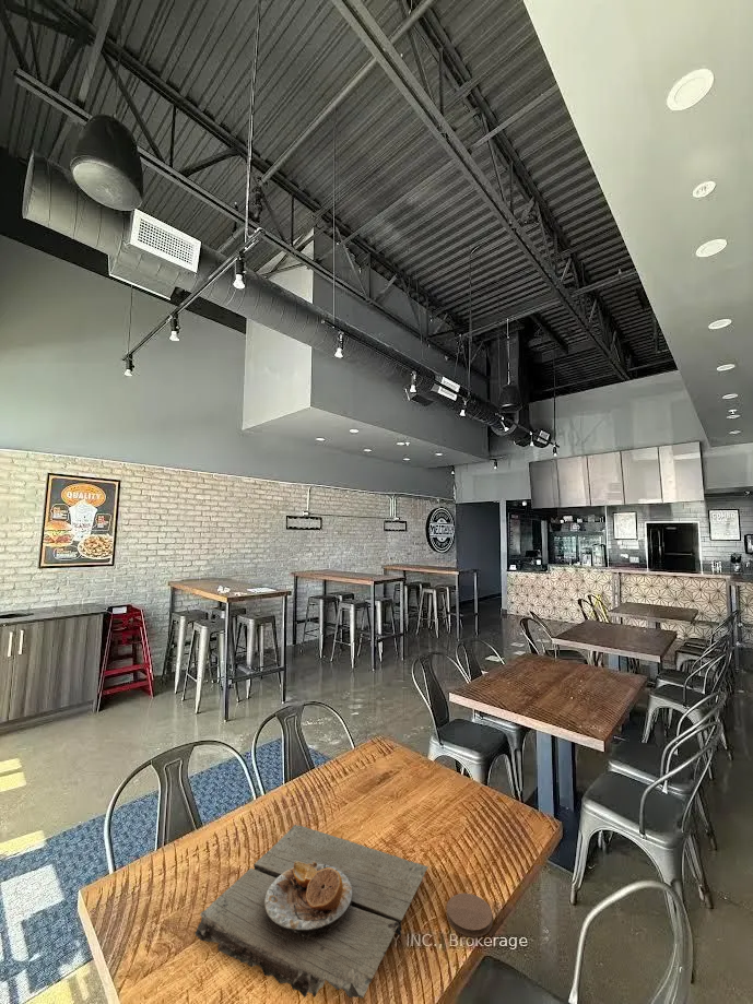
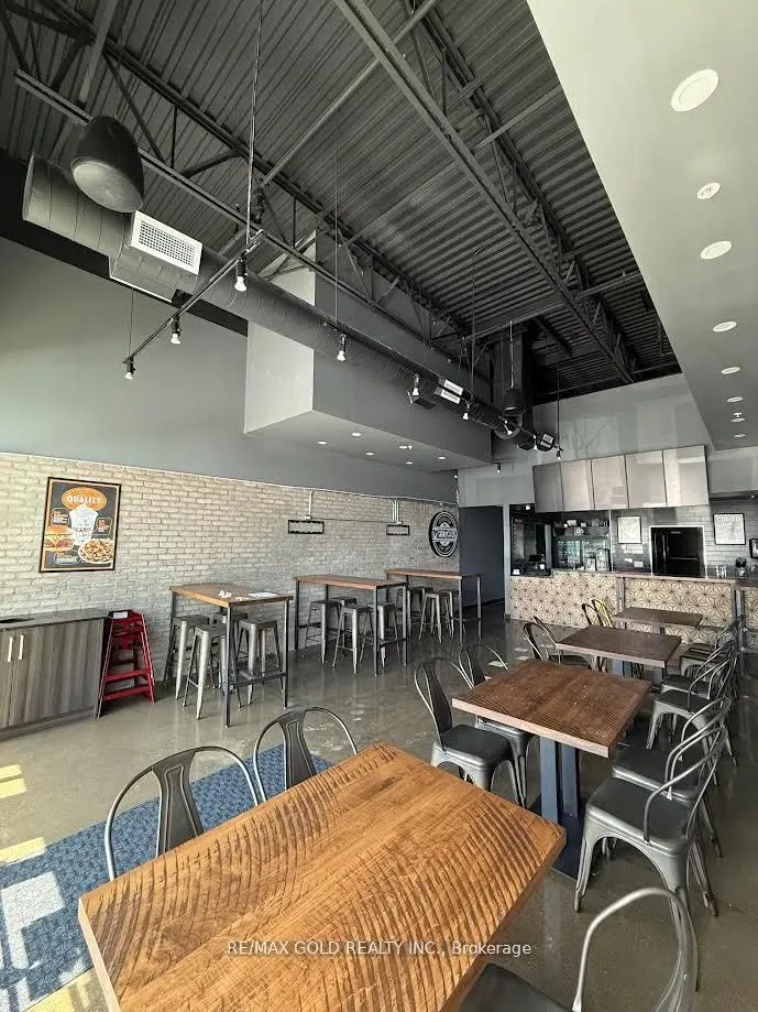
- coaster (469, 913)
- plate (319, 882)
